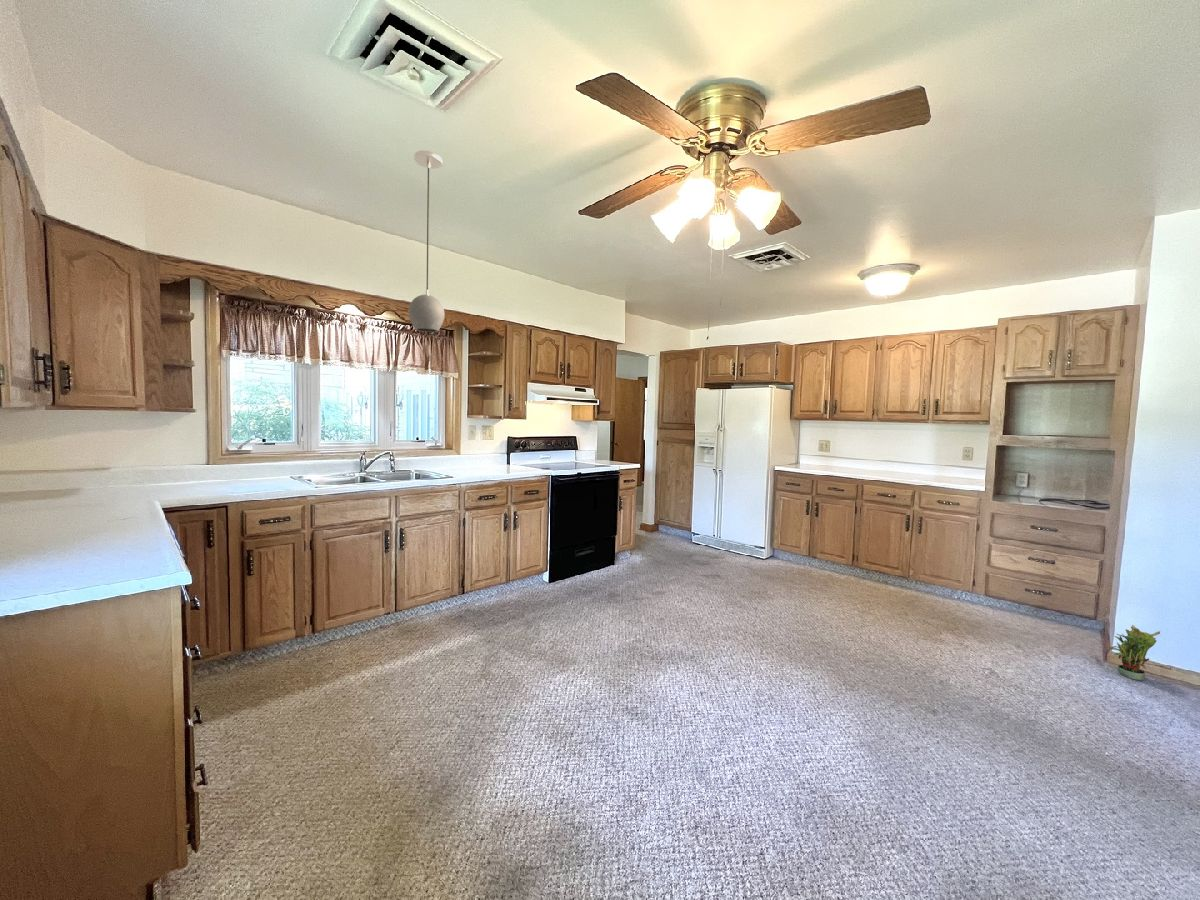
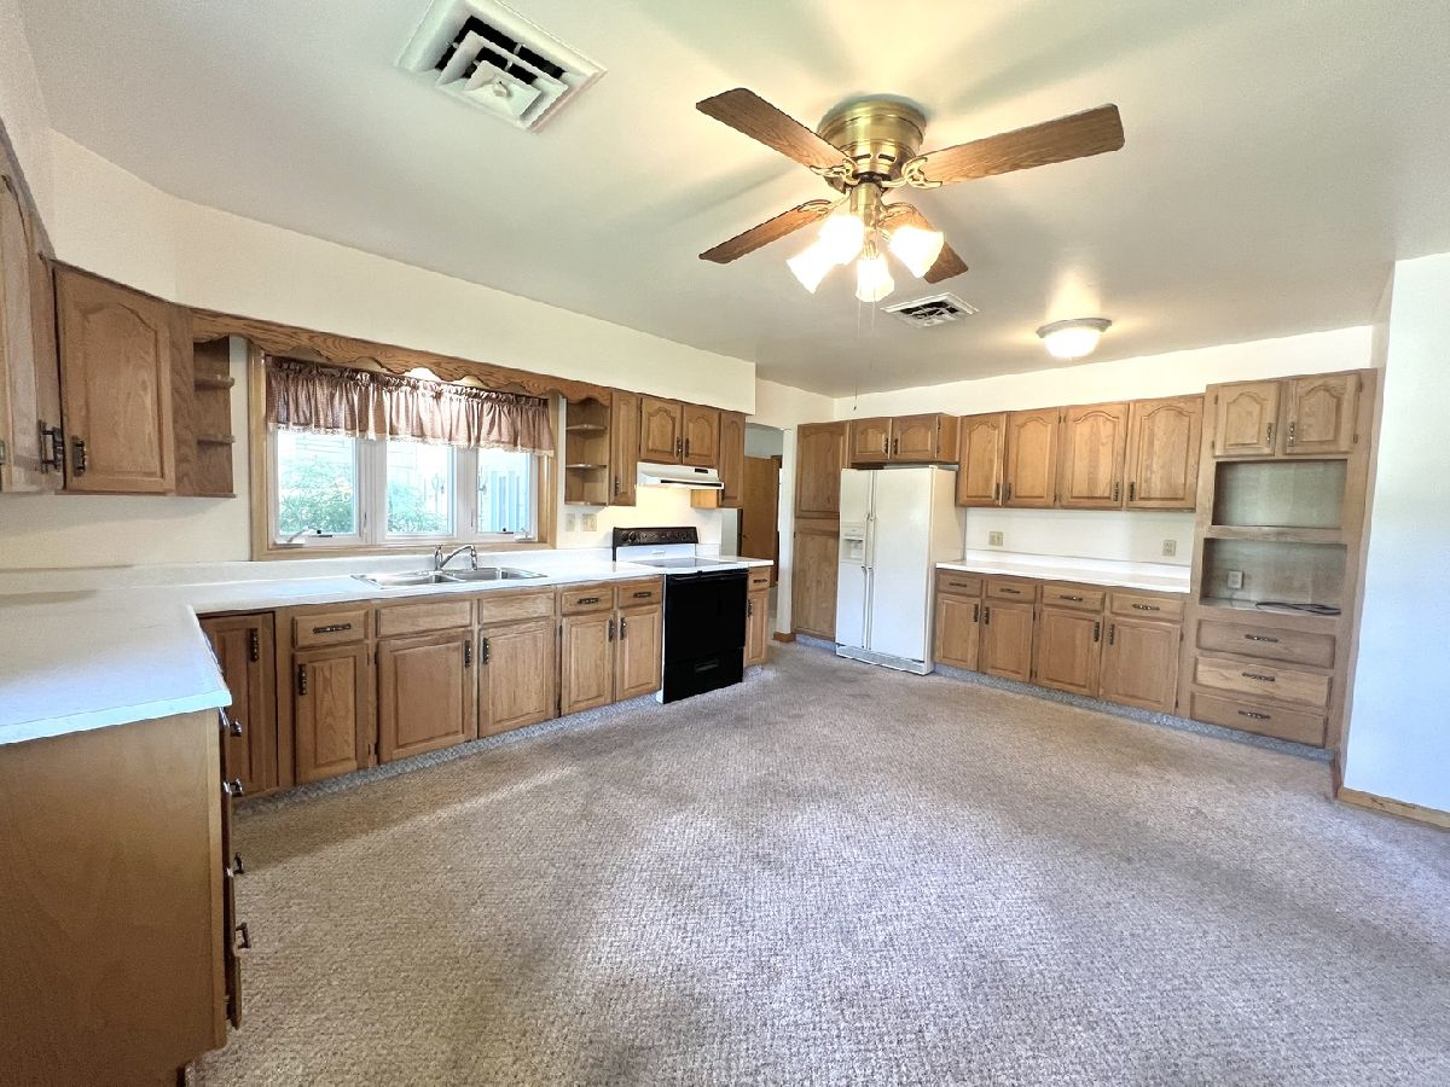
- light fixture (427, 244)
- potted plant (1131, 649)
